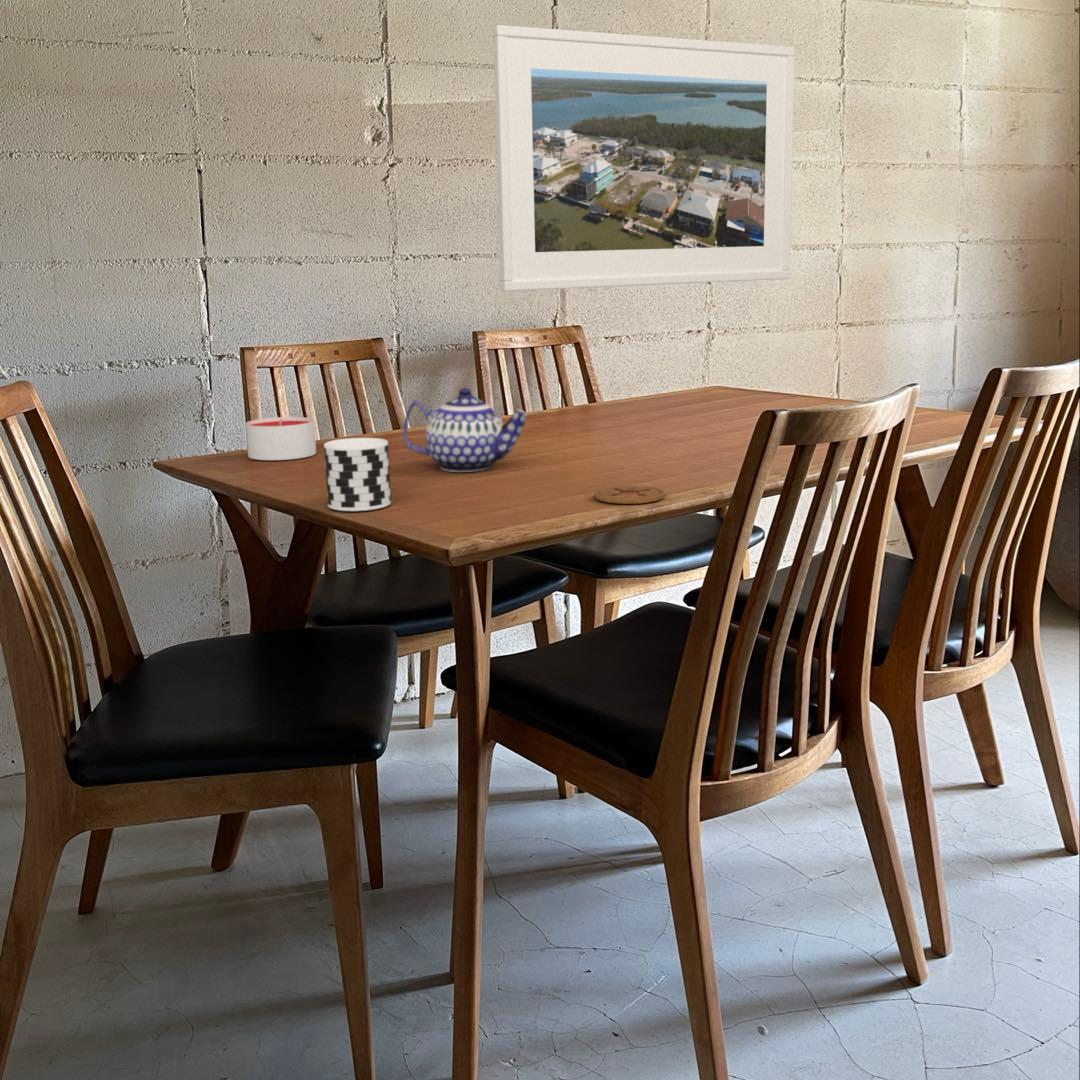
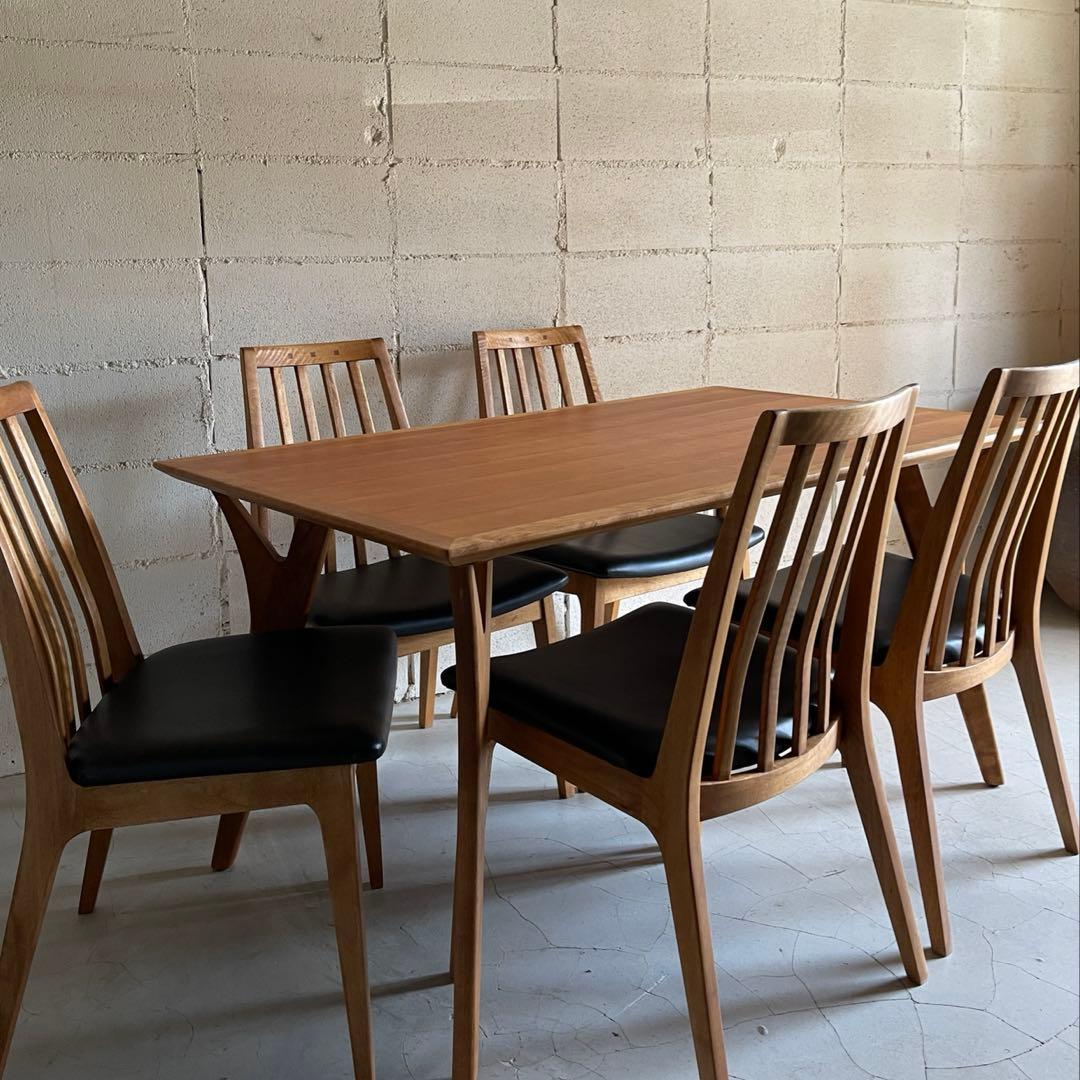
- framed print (654, 163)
- teapot (463, 427)
- coaster (629, 494)
- cup (363, 472)
- candle (281, 437)
